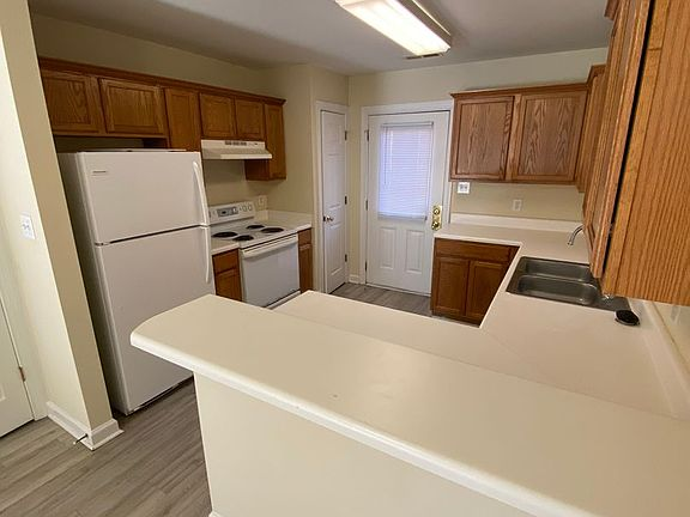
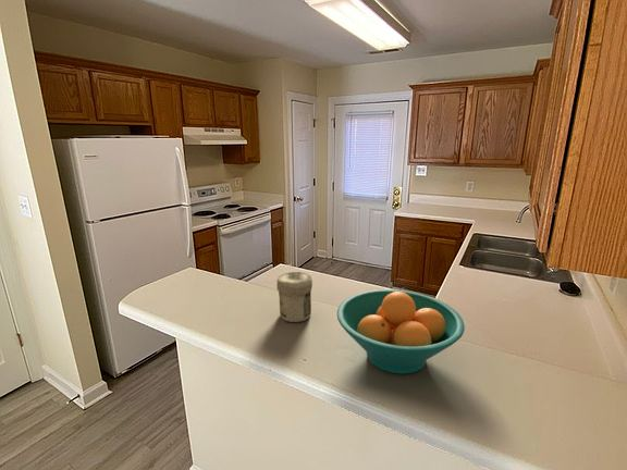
+ fruit bowl (397, 325)
+ jar (294, 296)
